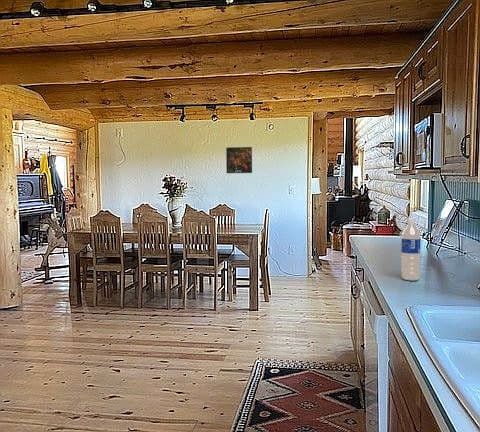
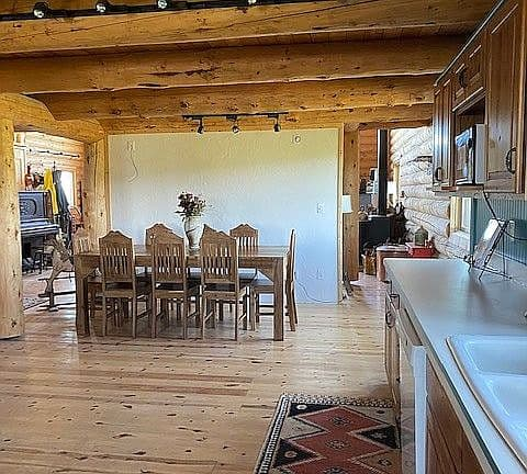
- water bottle (410, 249)
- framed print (239, 160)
